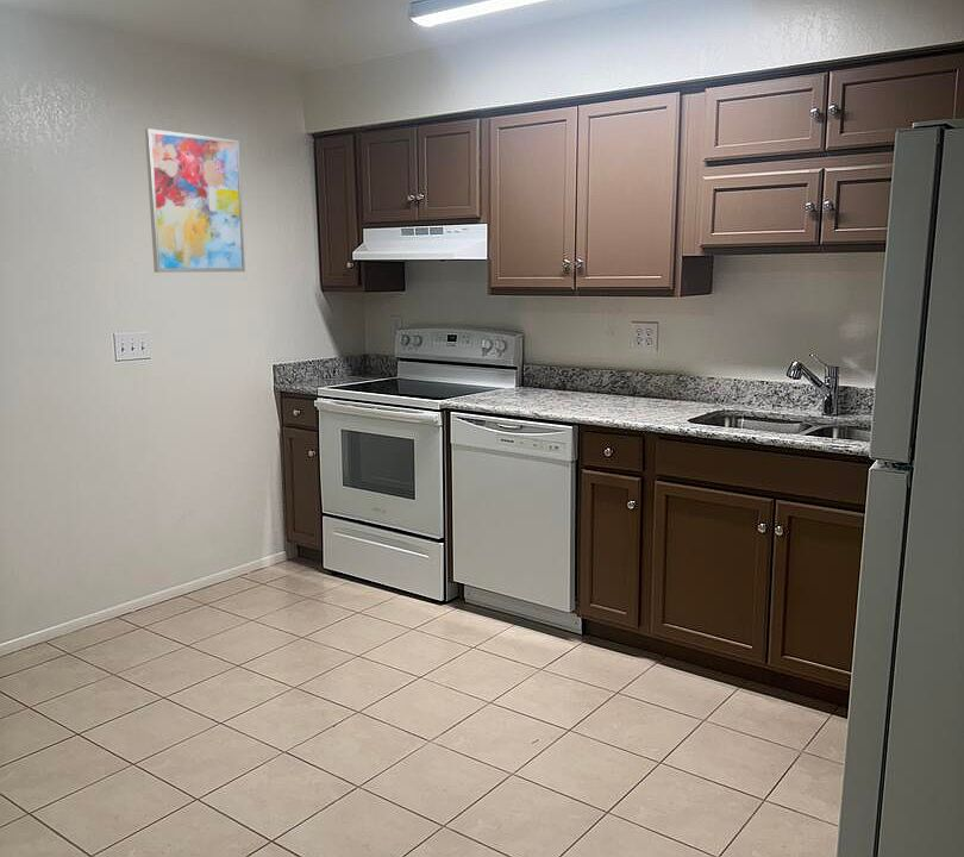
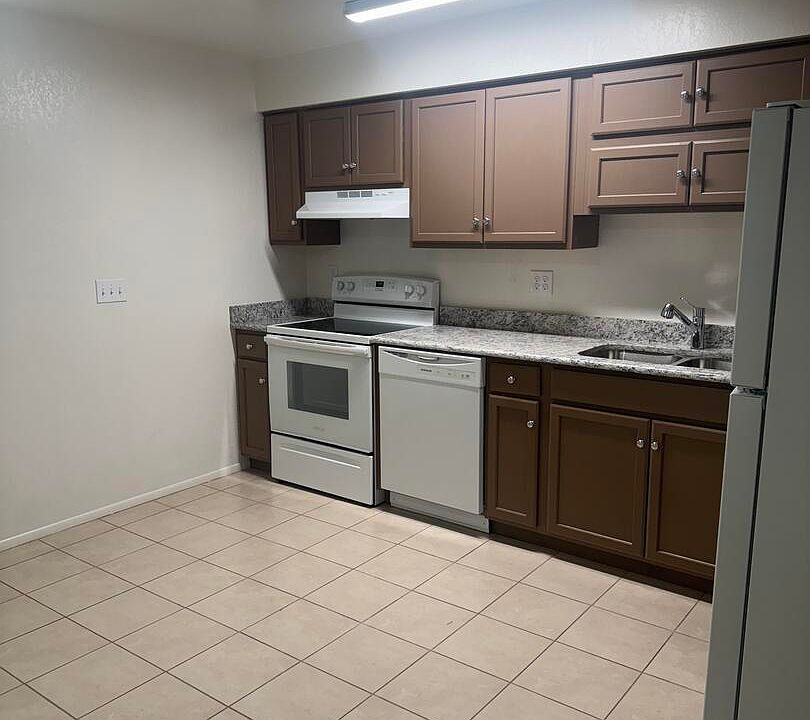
- wall art (198, 204)
